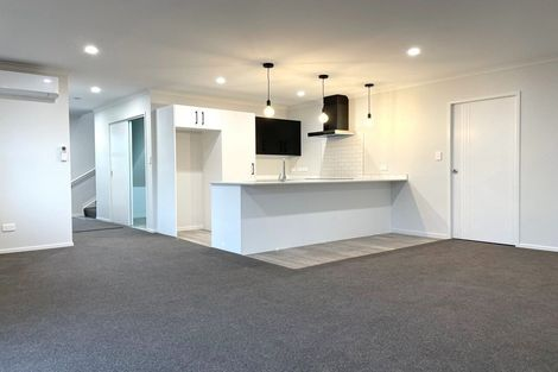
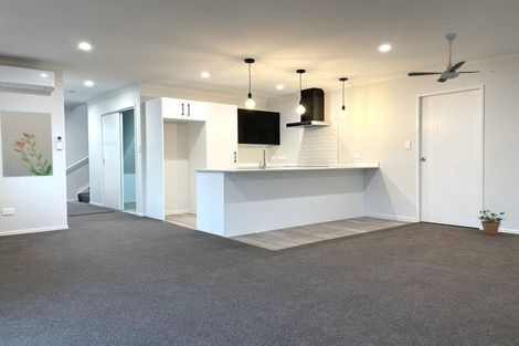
+ potted plant (492, 222)
+ ceiling fan (449, 55)
+ wall art (28, 144)
